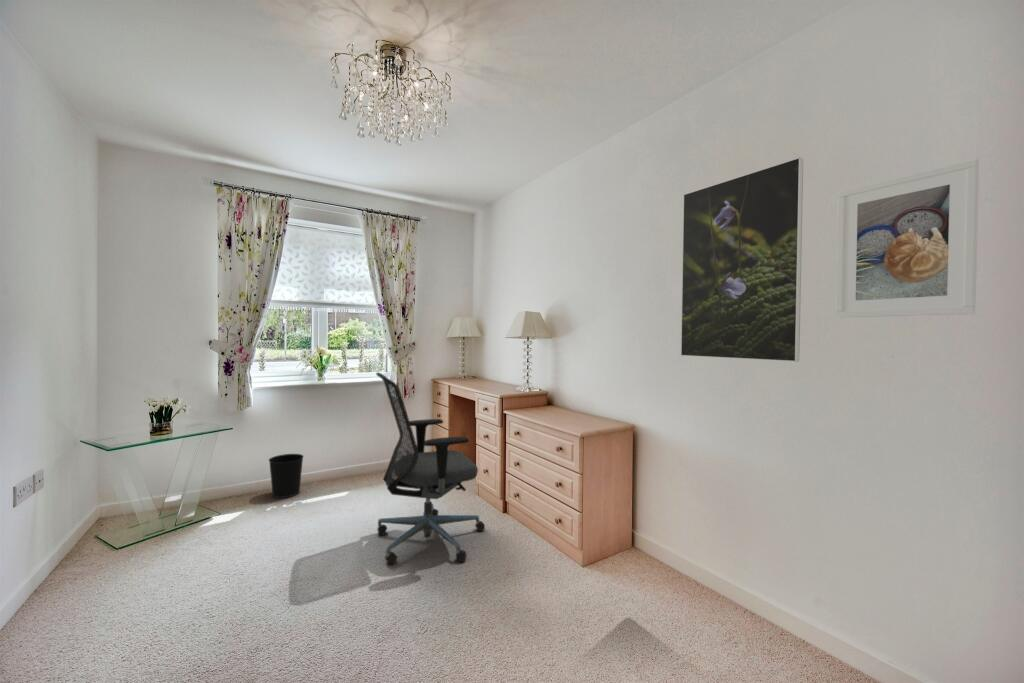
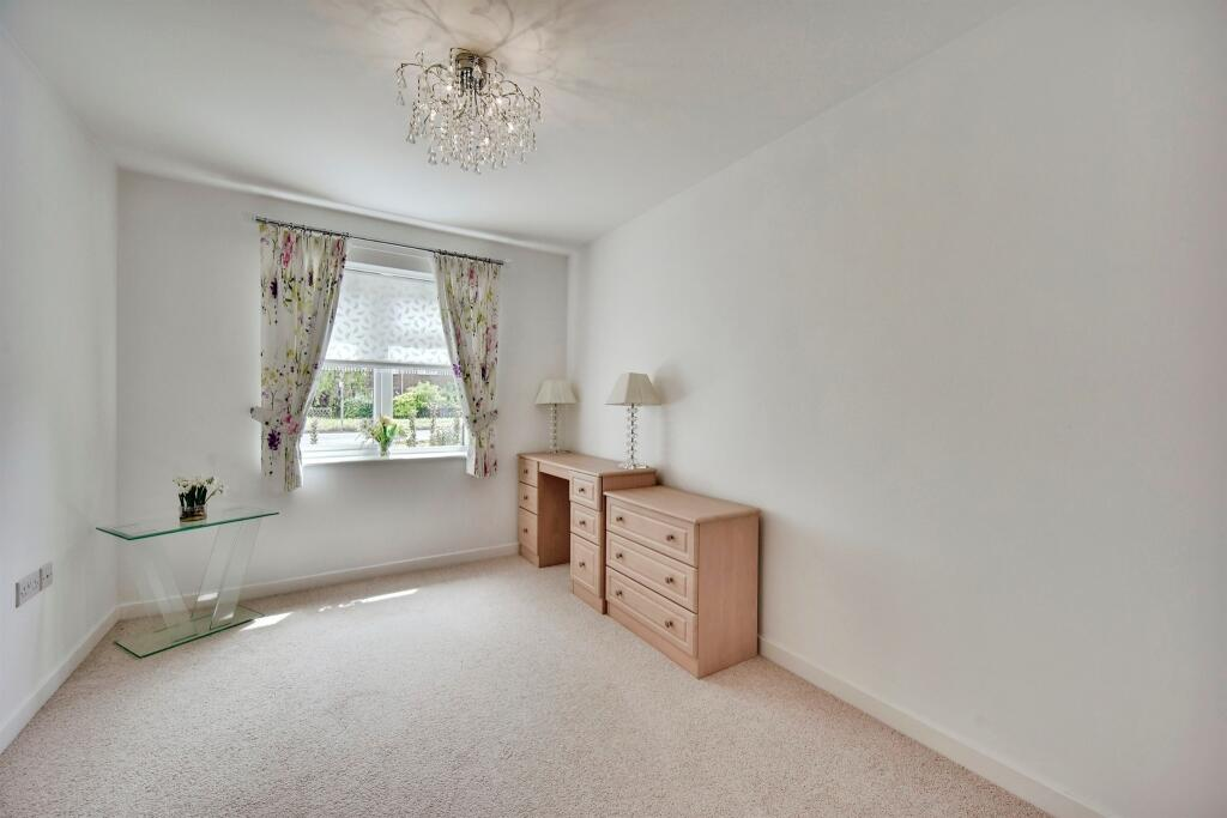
- wastebasket (286, 475)
- office chair (434, 455)
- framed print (734, 268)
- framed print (899, 246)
